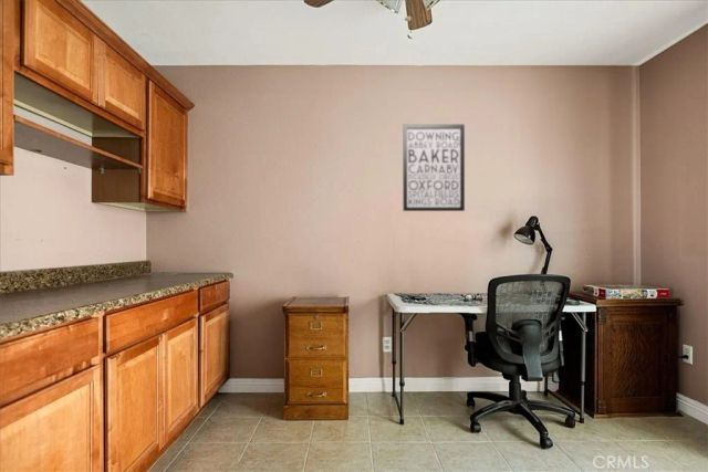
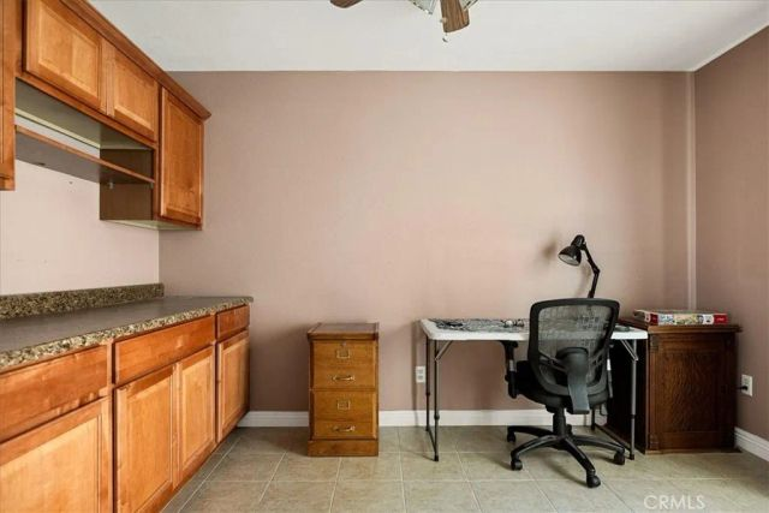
- wall art (434, 167)
